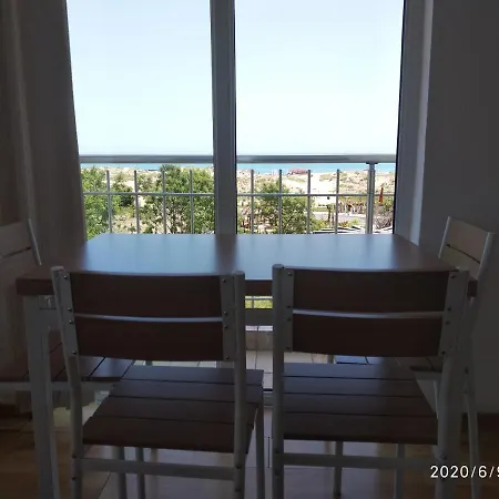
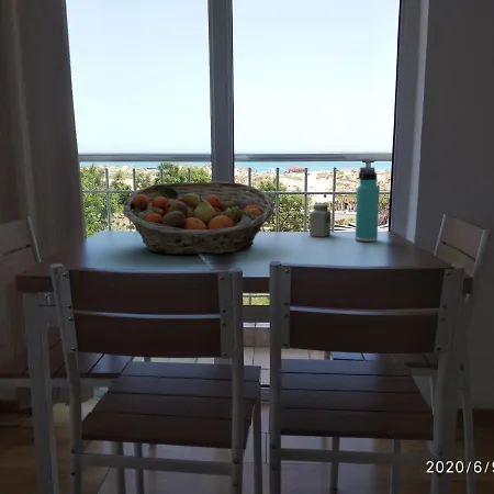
+ salt shaker (319, 218)
+ thermos bottle (367, 203)
+ fruit basket (199, 215)
